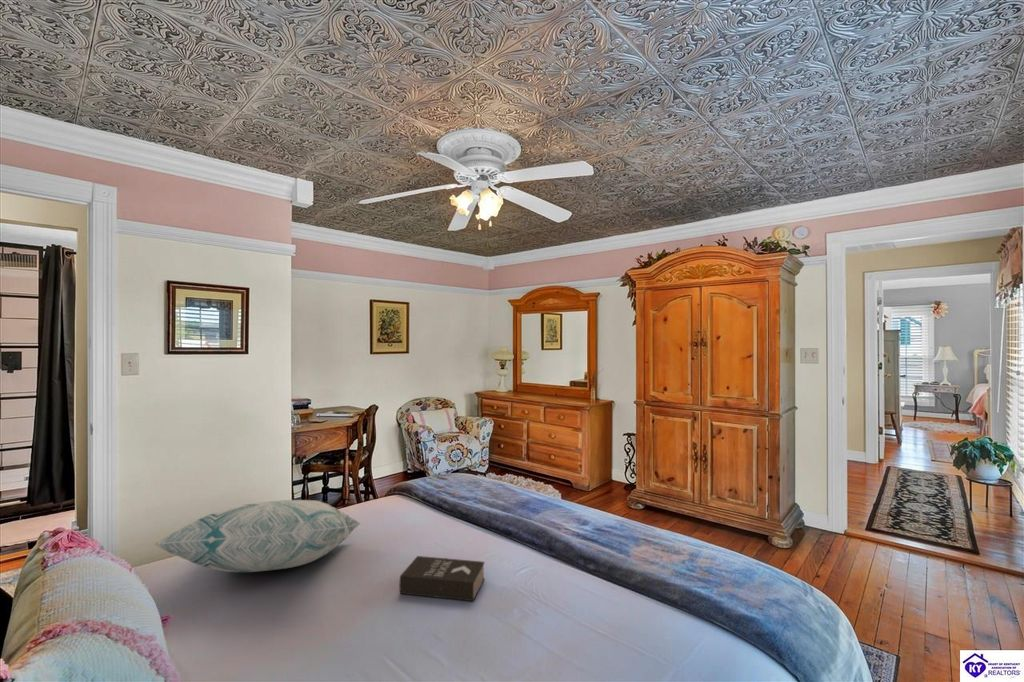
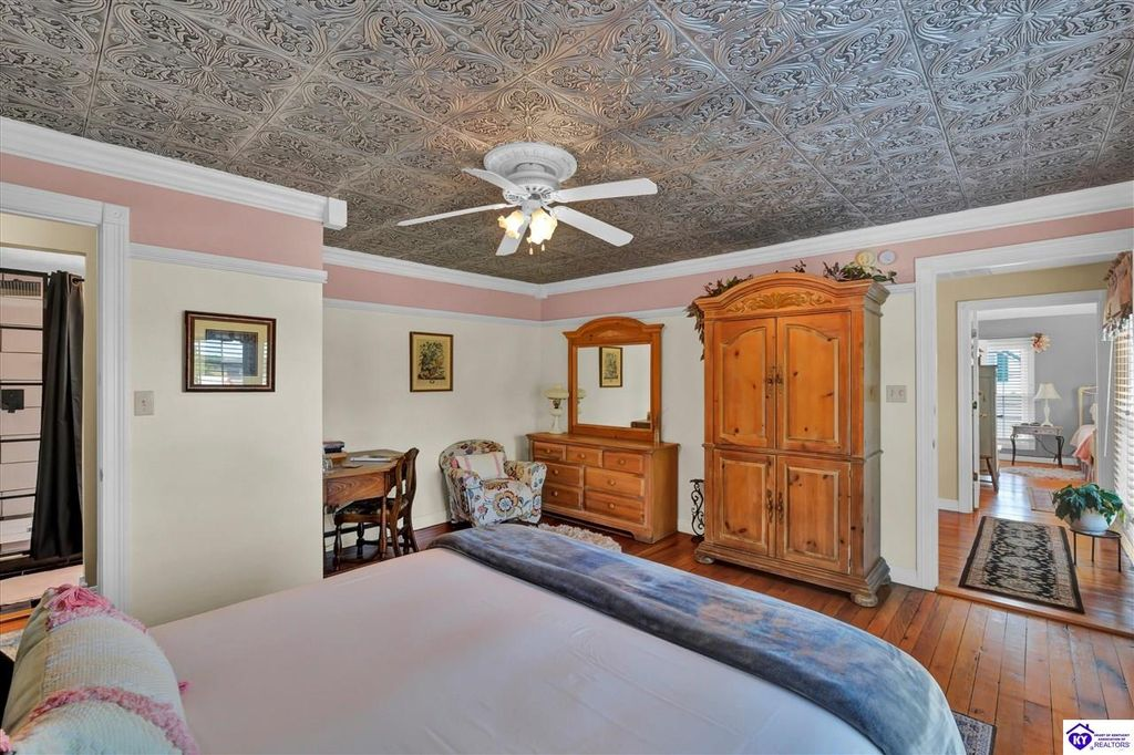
- book (443, 577)
- decorative pillow (272, 537)
